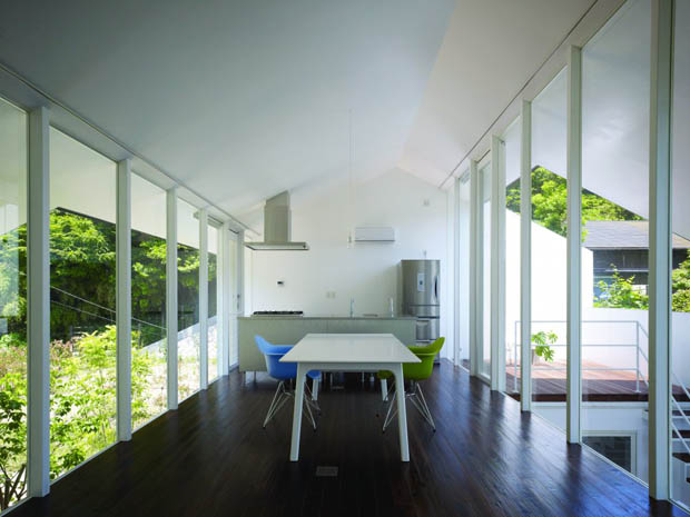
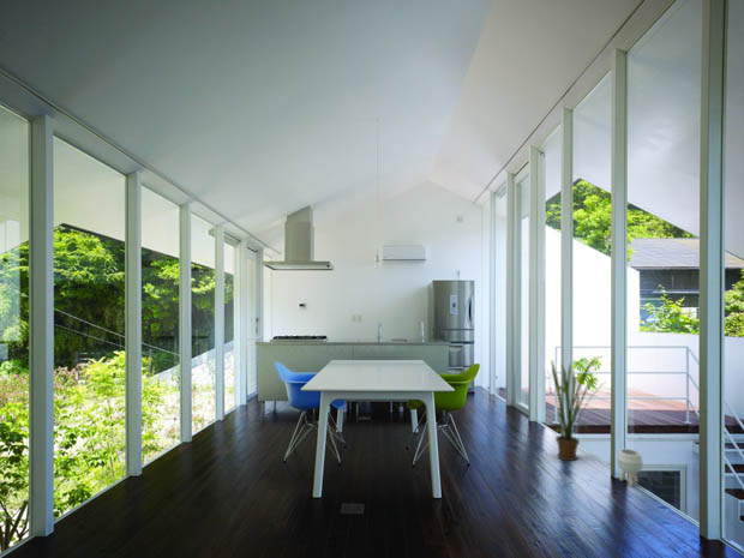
+ planter (629, 467)
+ house plant (571, 406)
